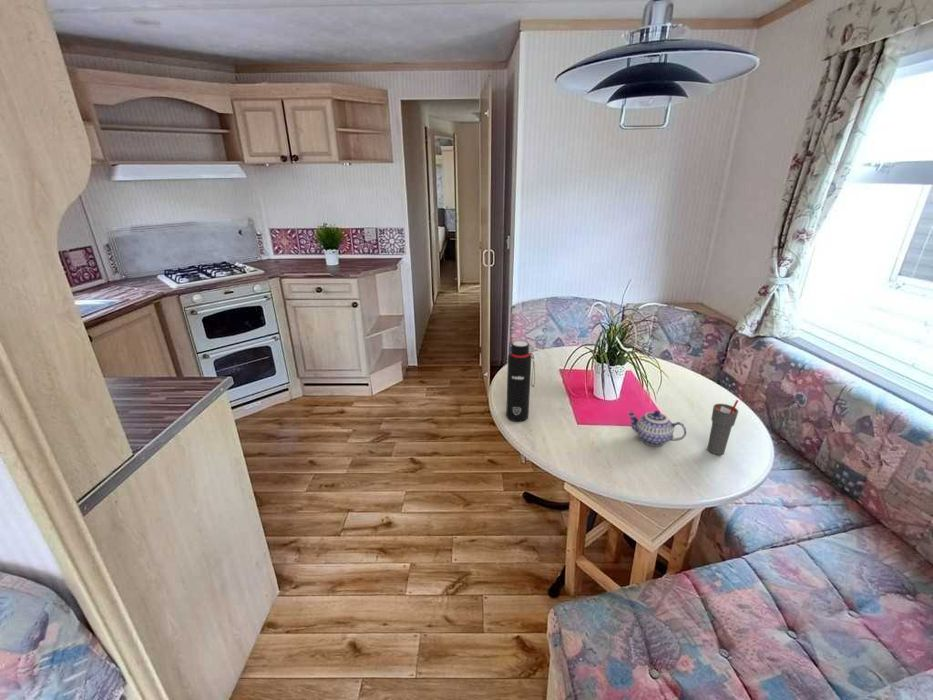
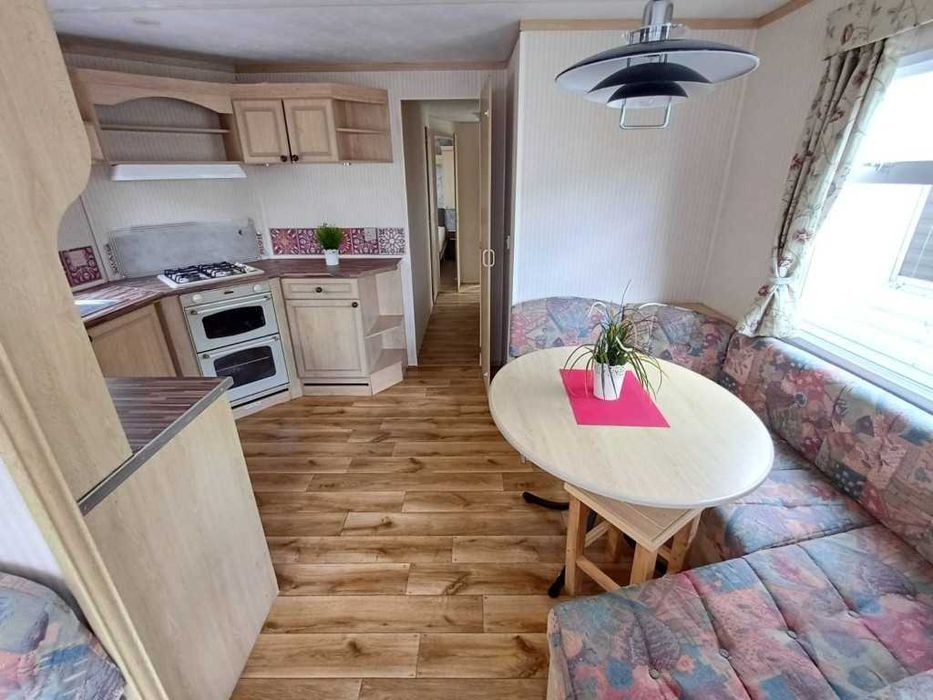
- water bottle (520, 381)
- cup (722, 423)
- teapot (655, 426)
